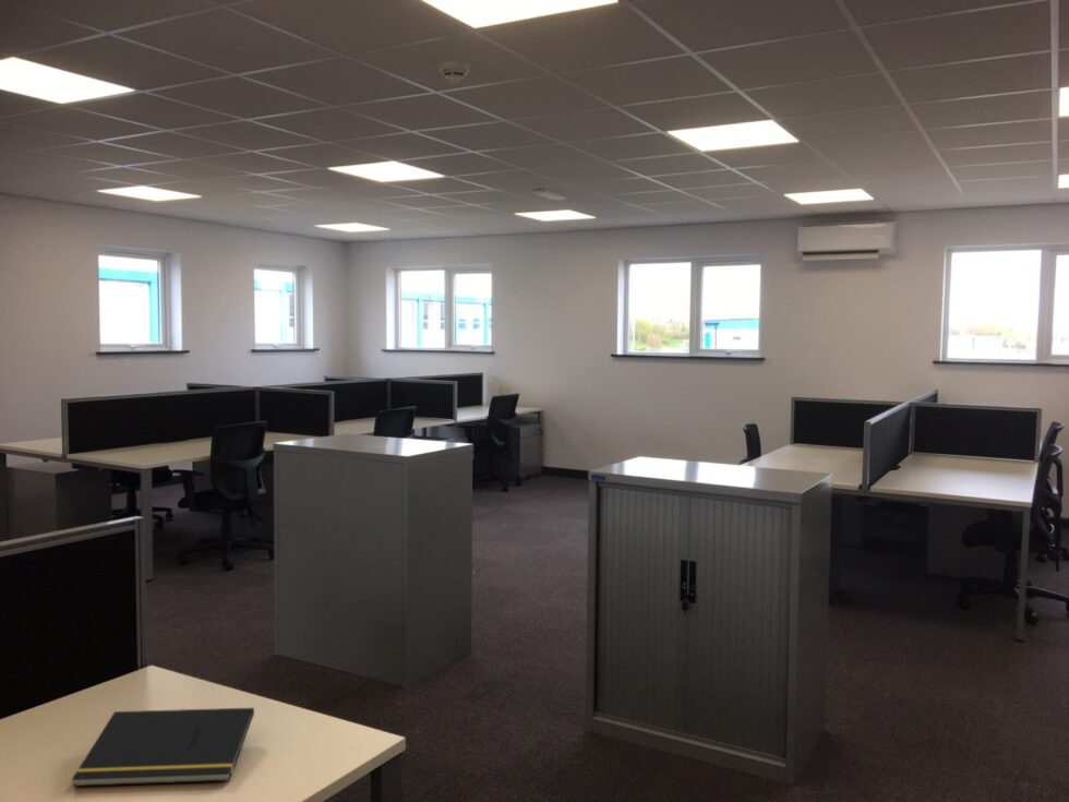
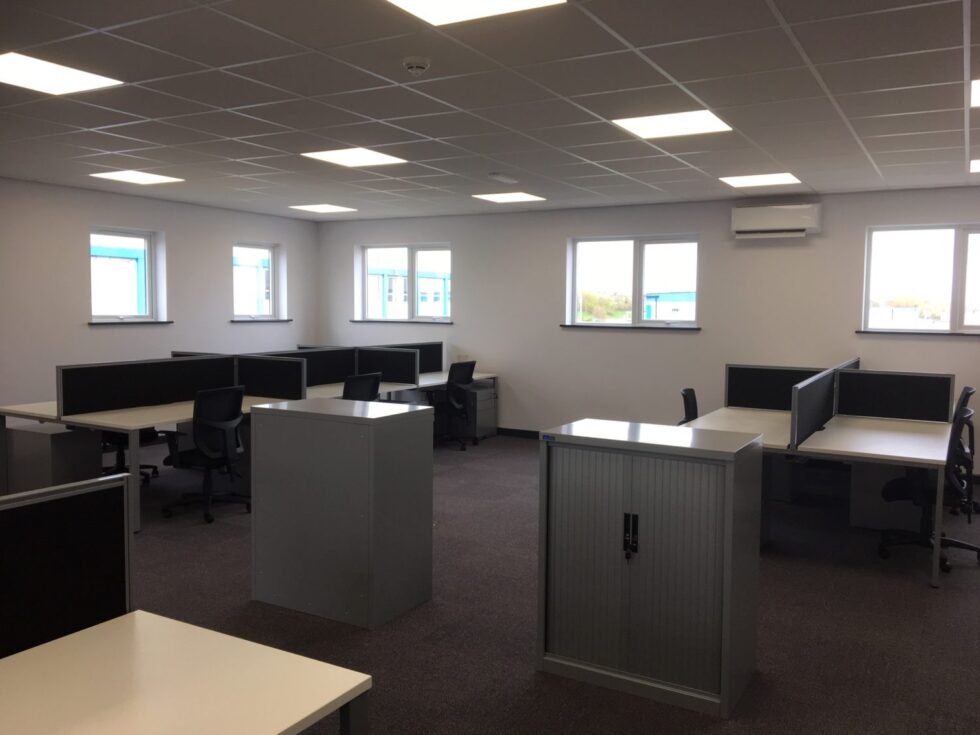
- notepad (169, 744)
